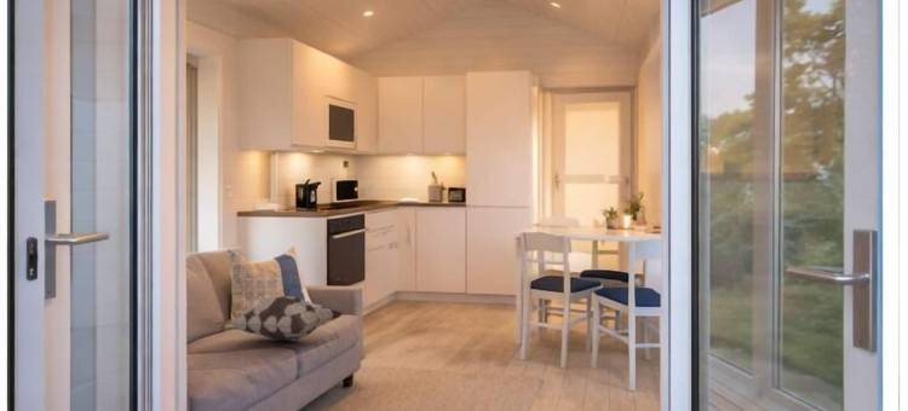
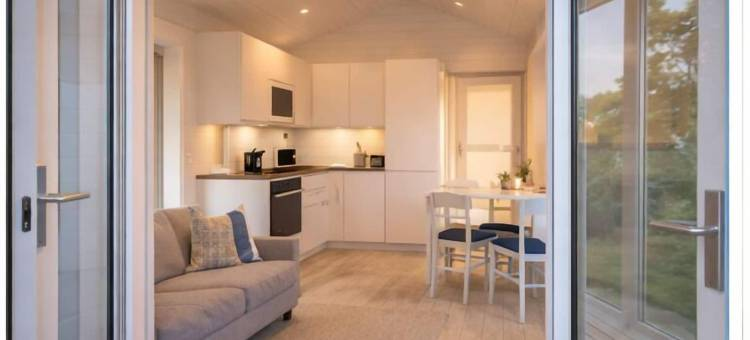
- decorative pillow (281, 318)
